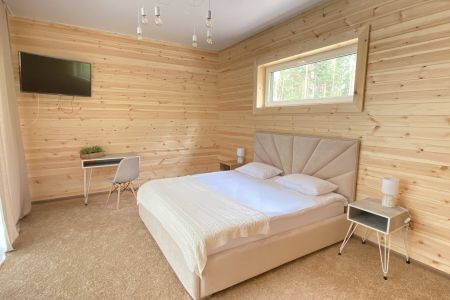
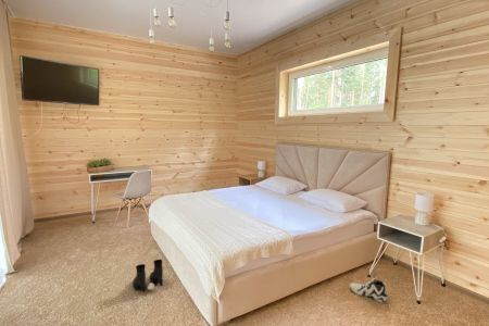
+ sneaker (368, 284)
+ boots (145, 272)
